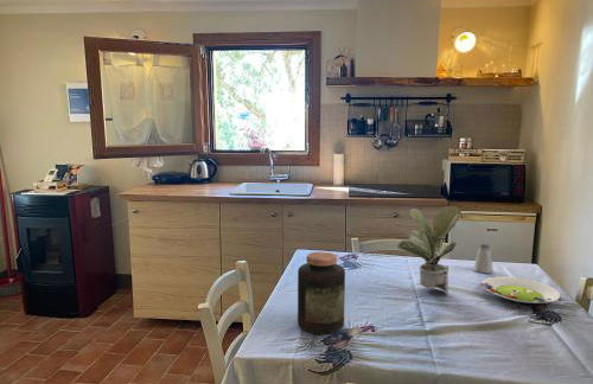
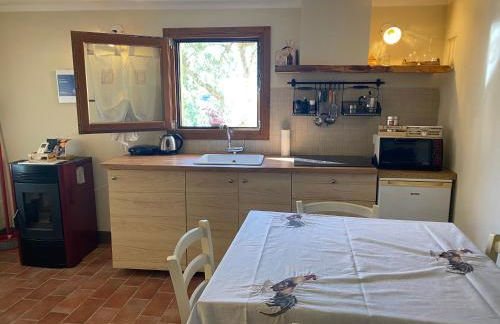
- salad plate (518, 290)
- jar (320, 289)
- potted plant (426, 249)
- saltshaker (484, 257)
